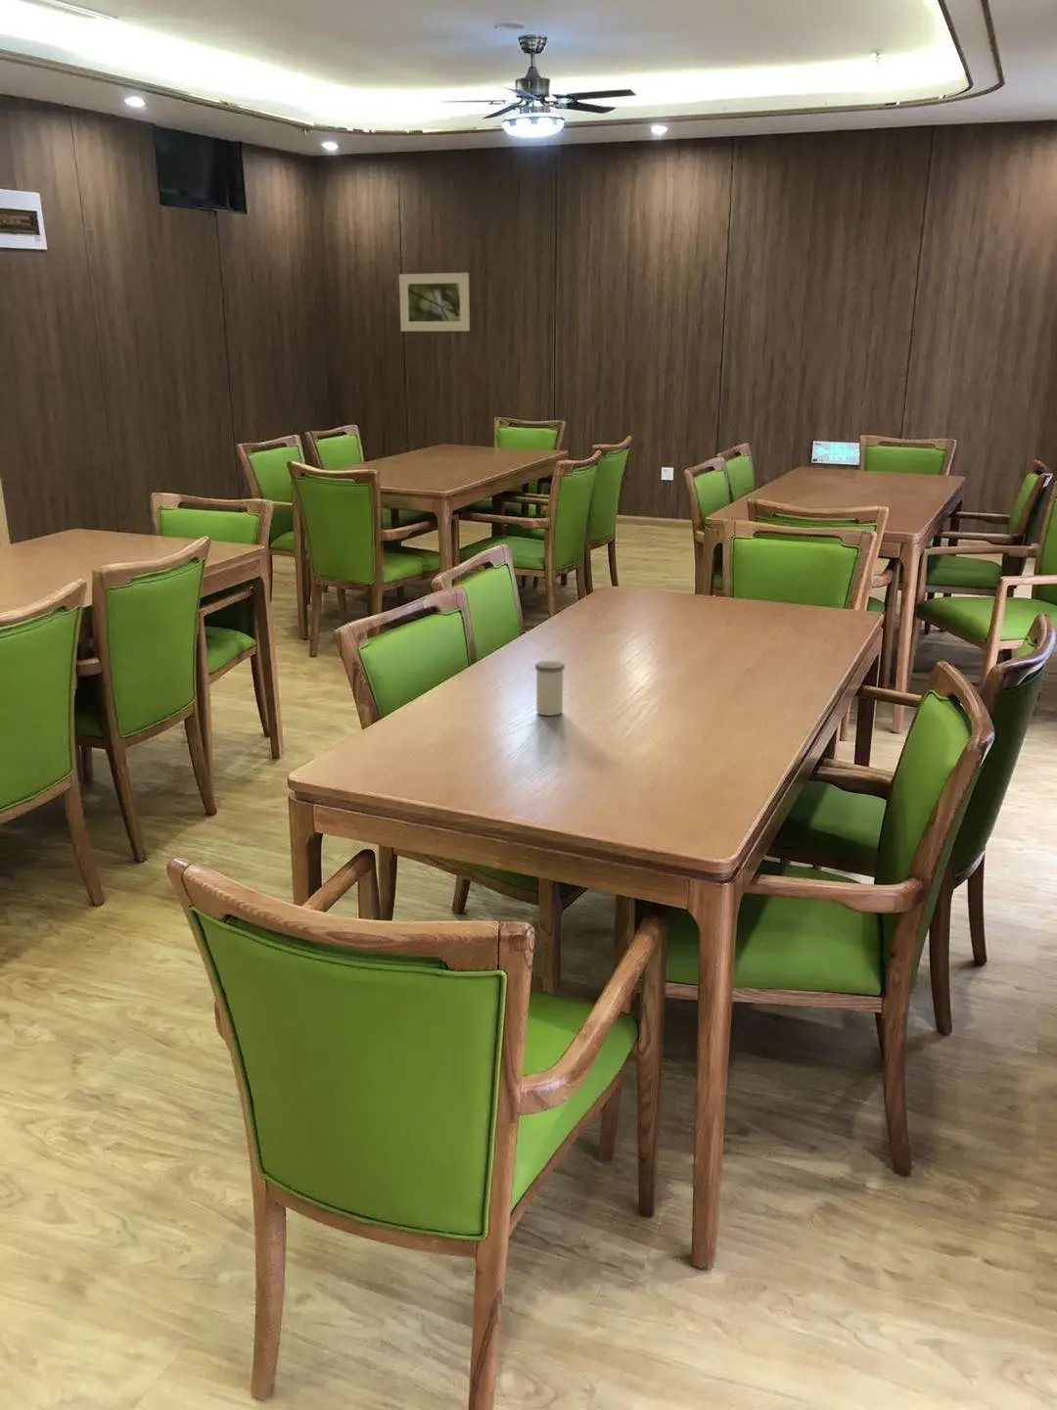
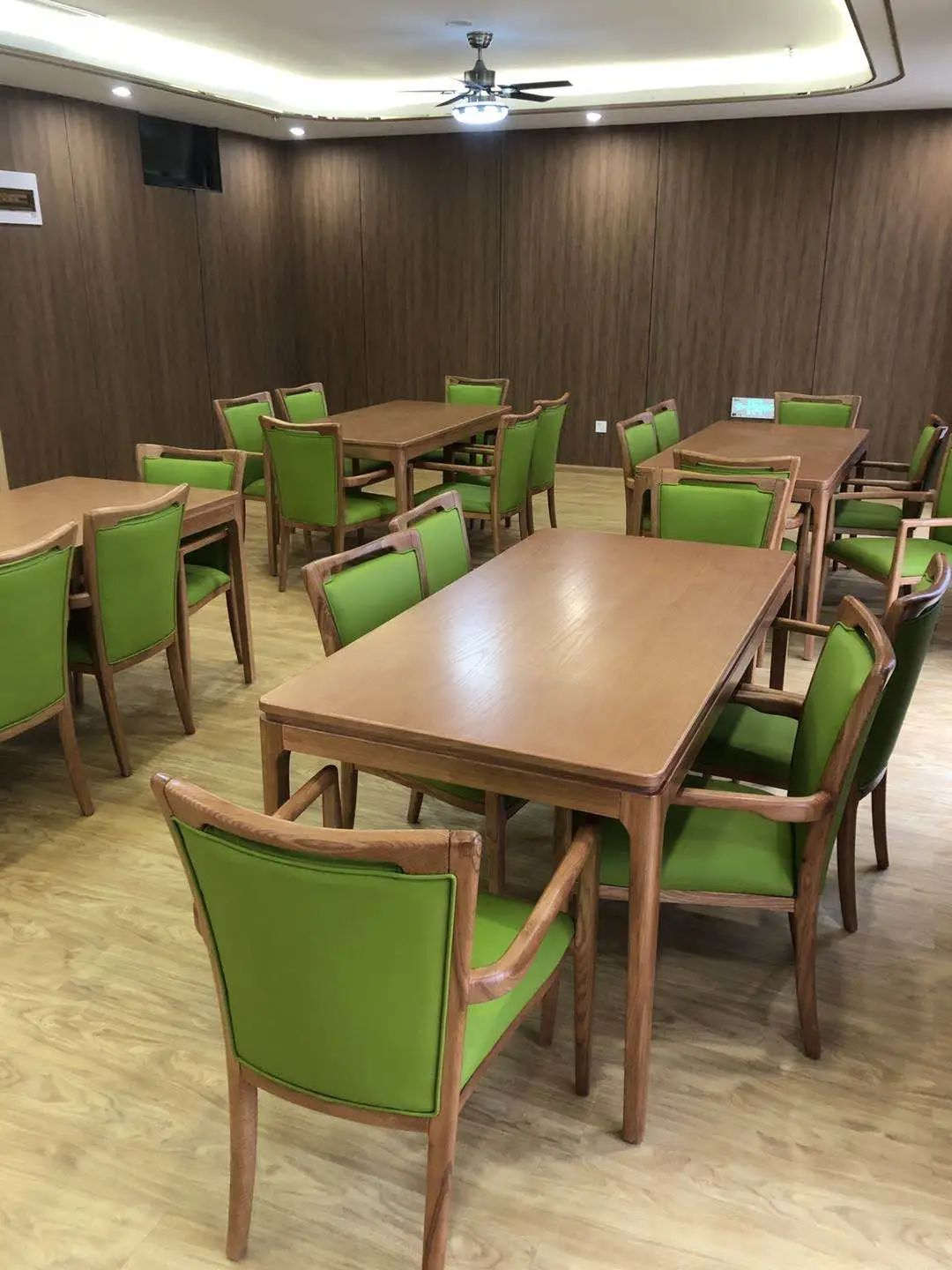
- salt shaker (550, 687)
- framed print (433, 302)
